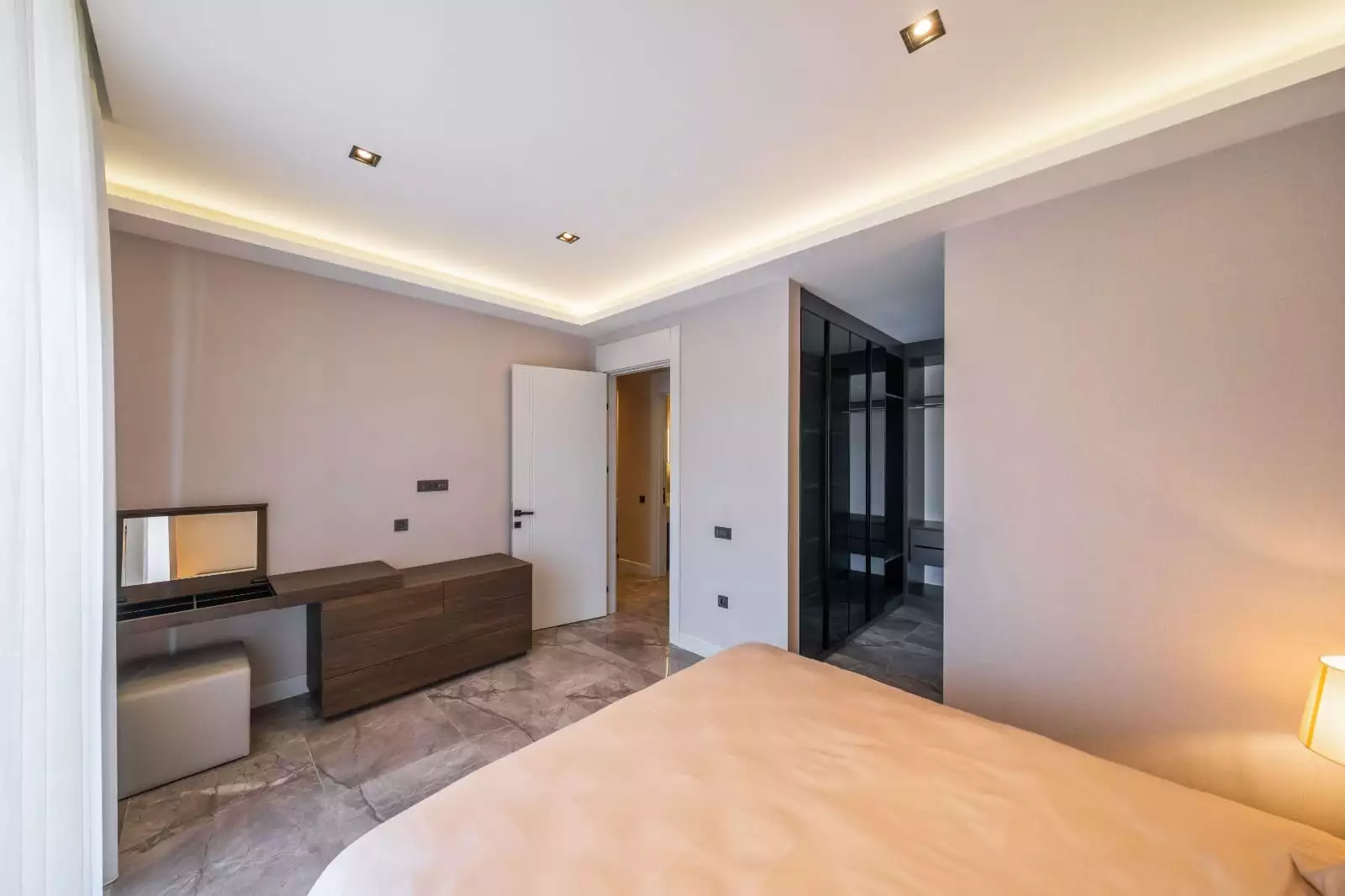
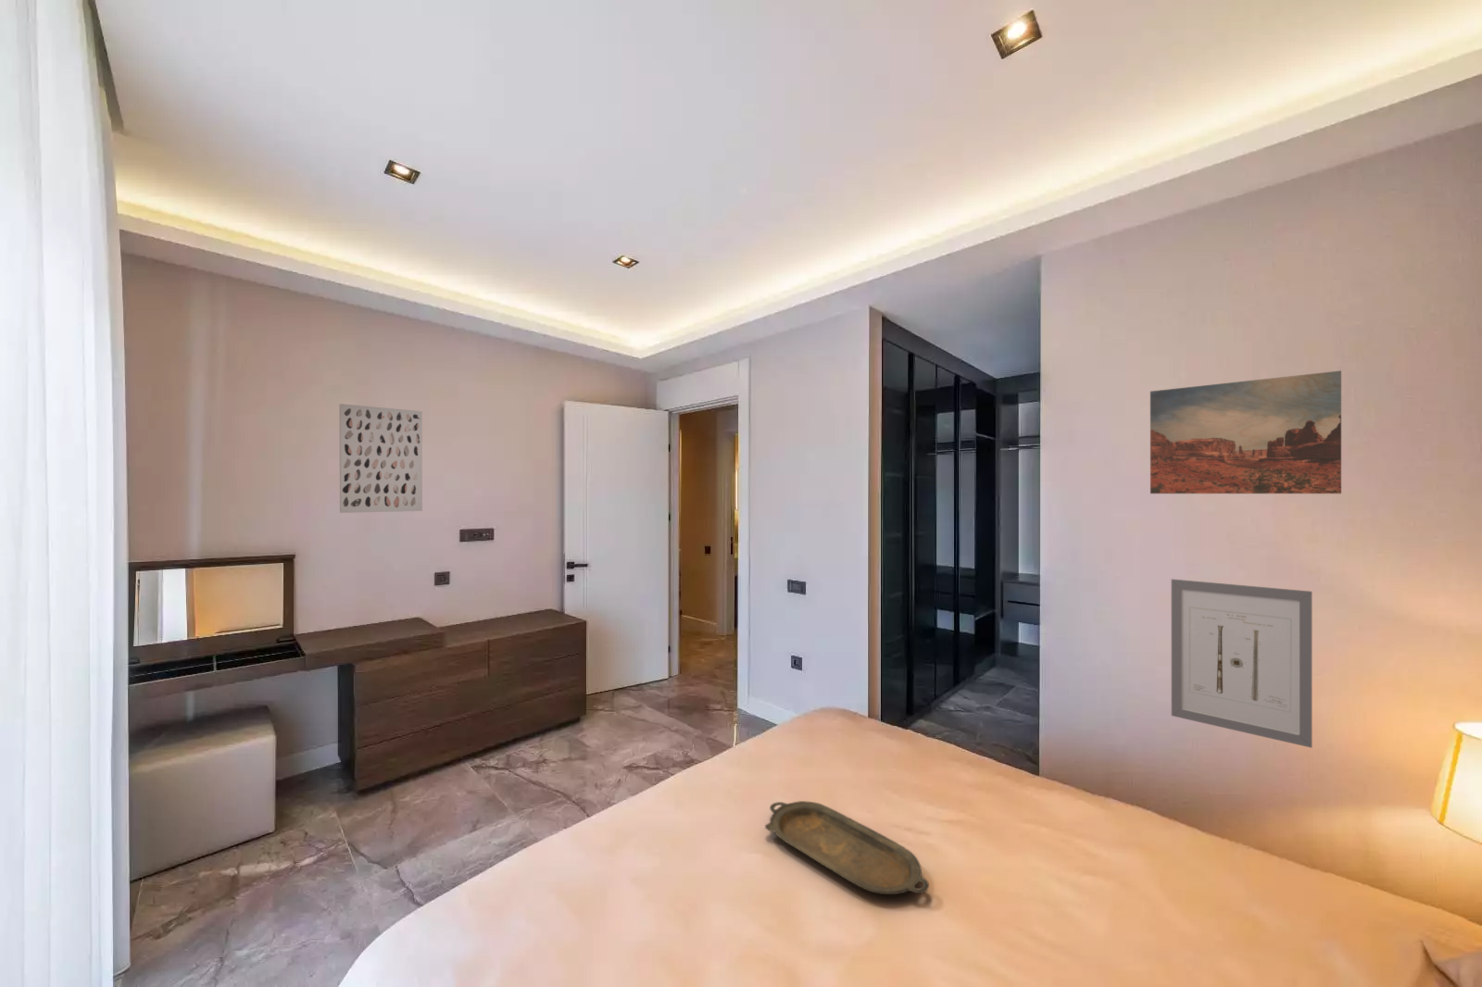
+ wall art (1236, 438)
+ wall art (1236, 658)
+ wall art (382, 459)
+ serving tray (840, 845)
